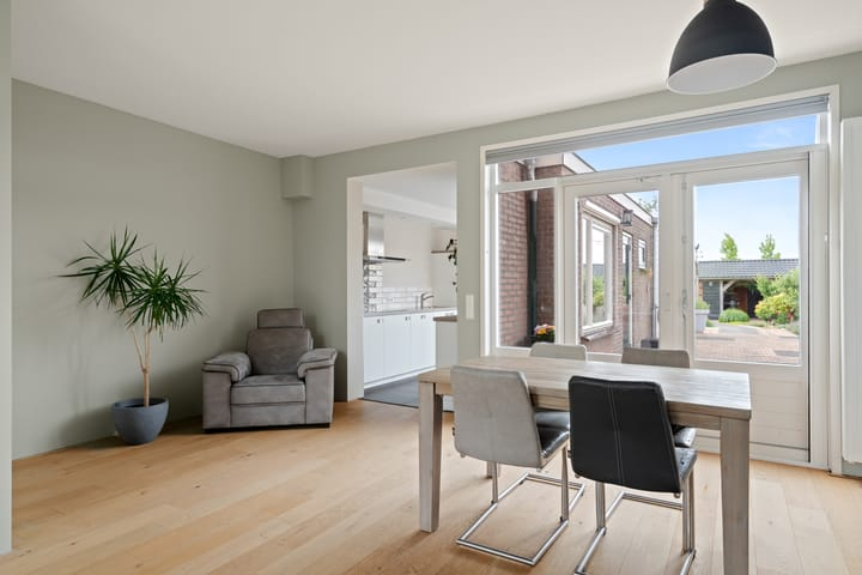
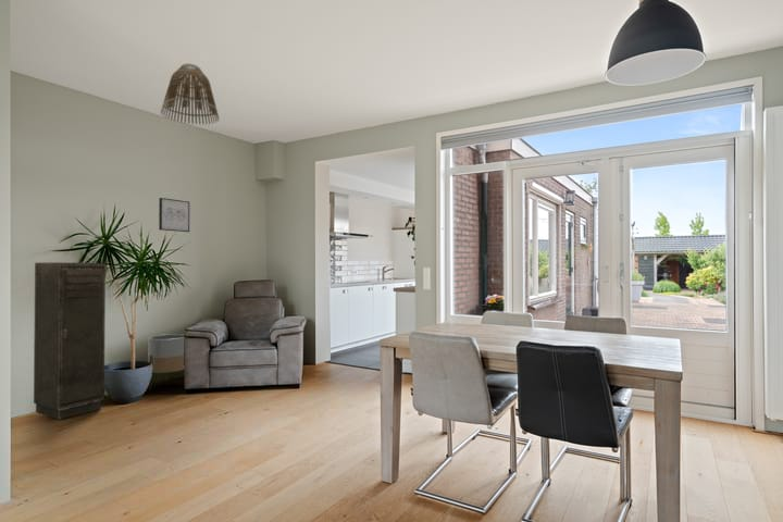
+ planter (167, 361)
+ storage cabinet (70, 336)
+ wall art (174, 215)
+ lamp shade (189, 91)
